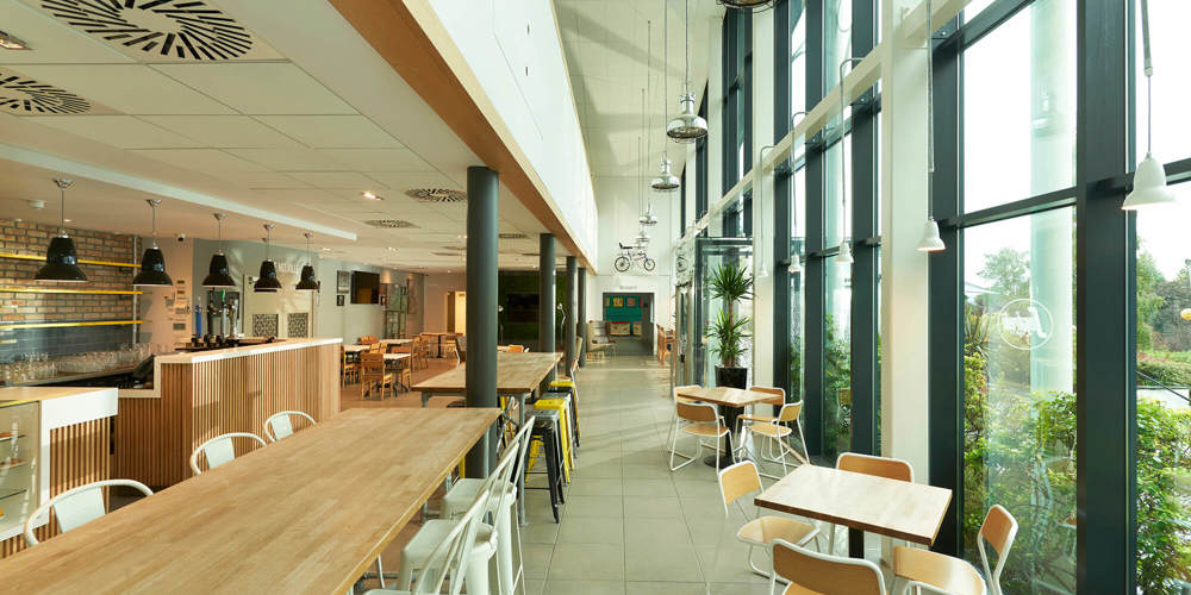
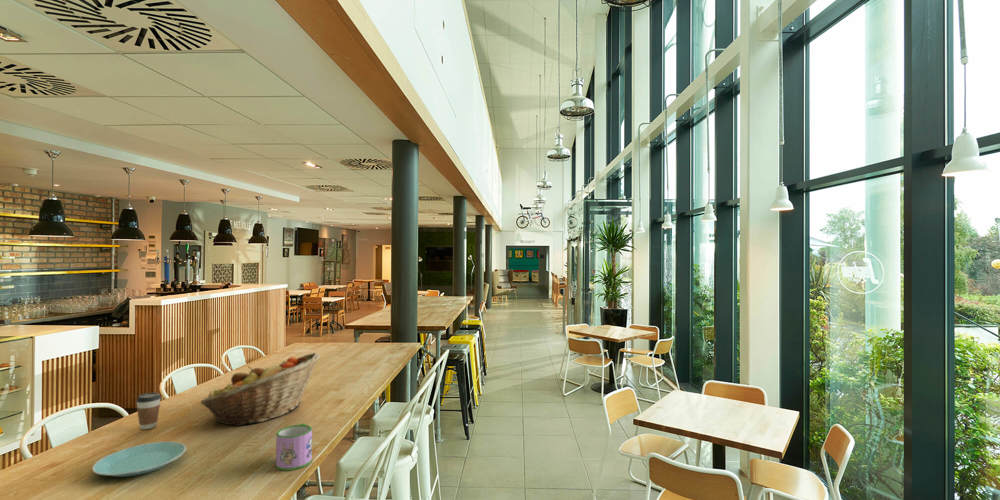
+ fruit basket (265, 384)
+ coffee cup (148, 410)
+ mug (296, 443)
+ plate (141, 460)
